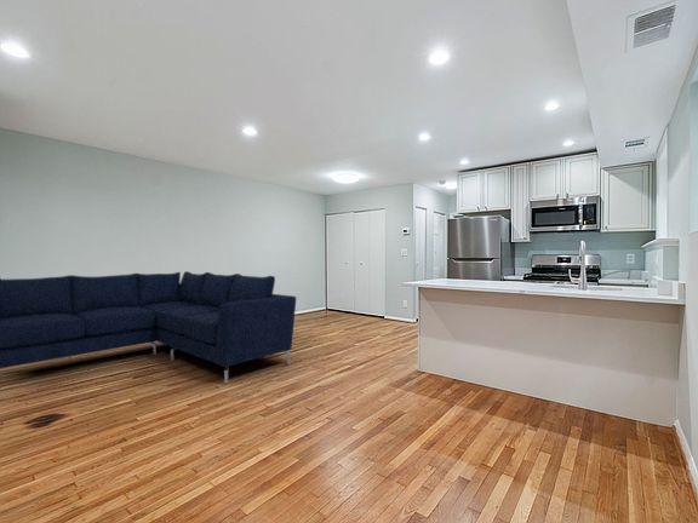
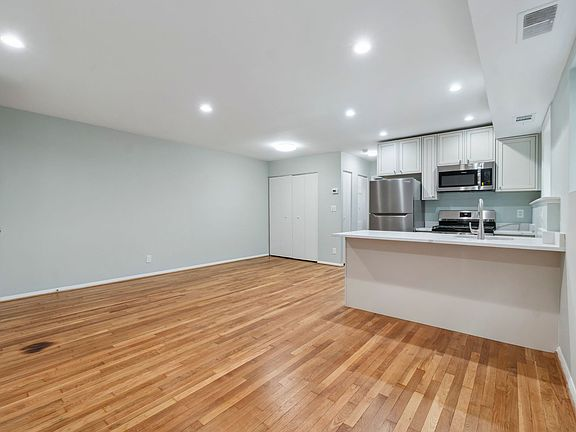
- sofa (132, 322)
